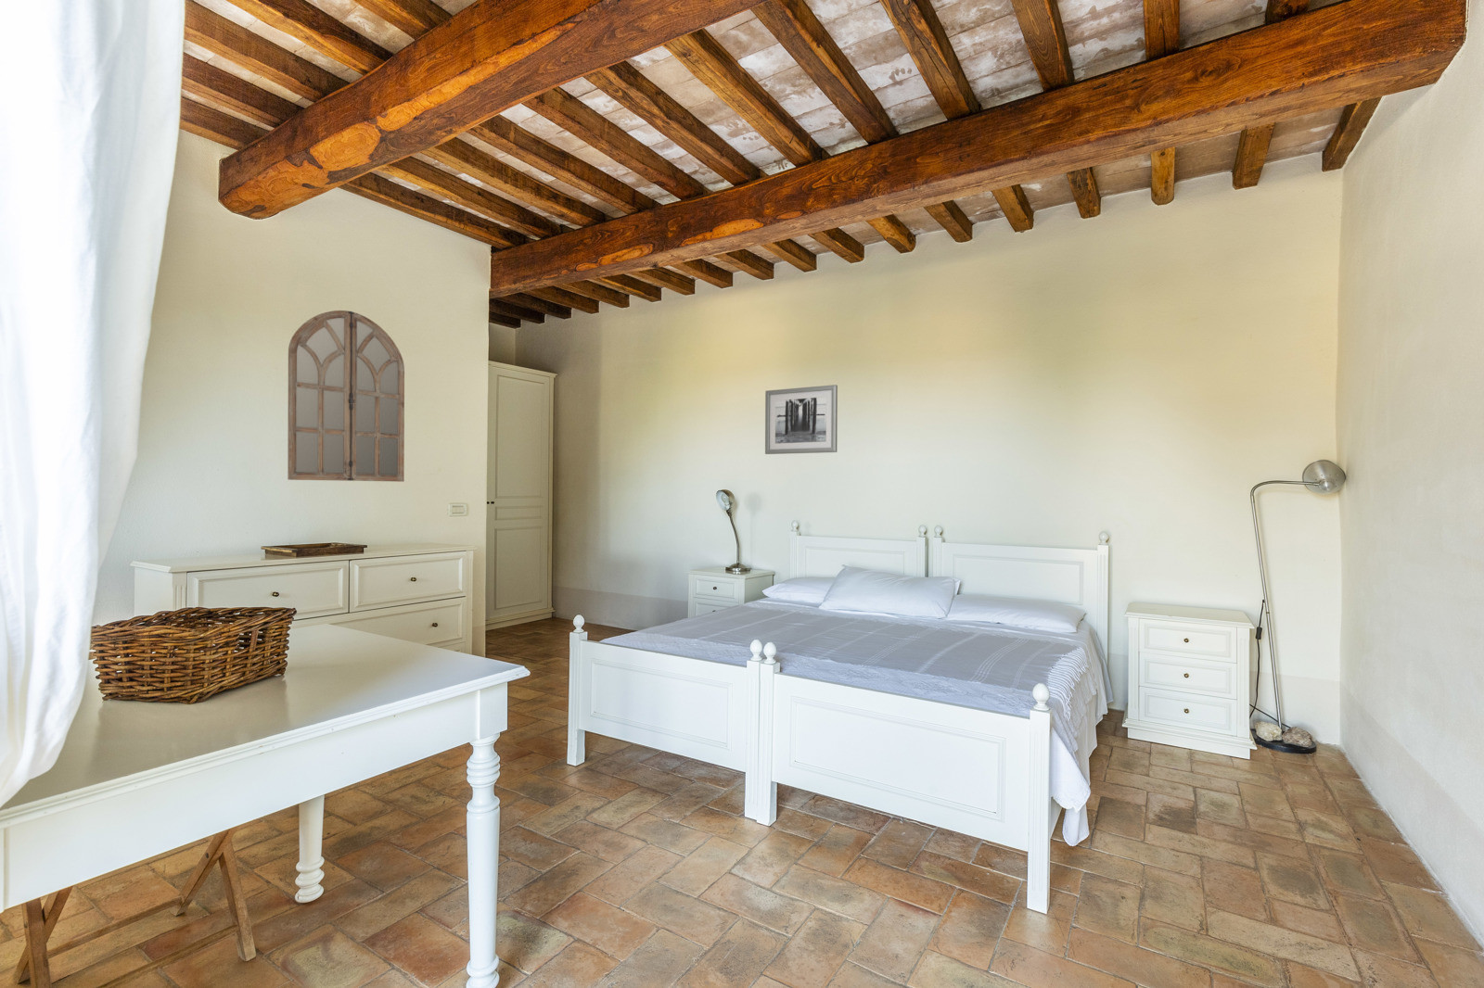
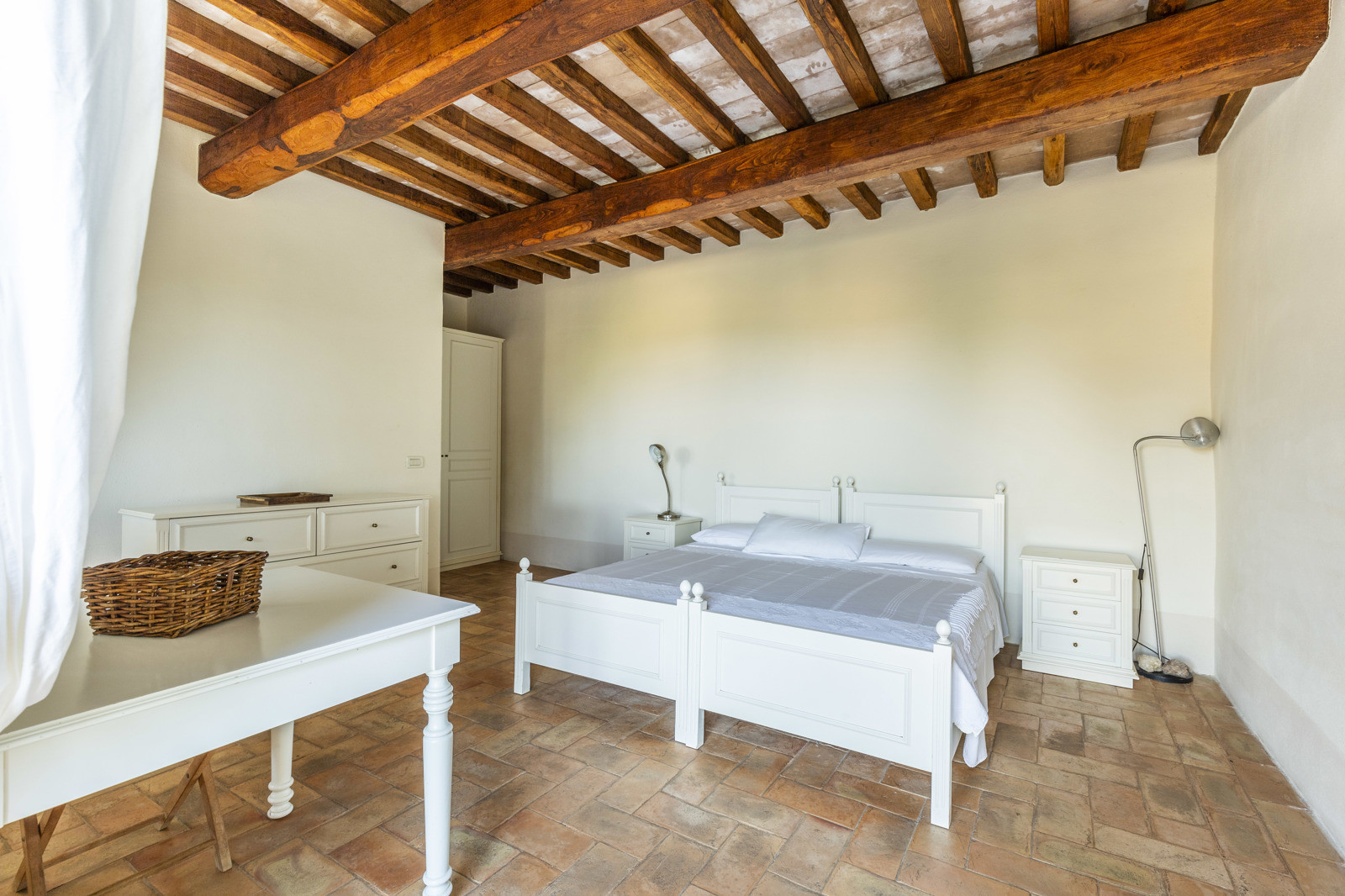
- wall art (800, 420)
- home mirror (351, 396)
